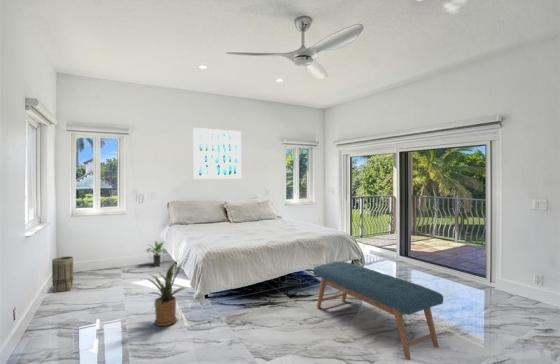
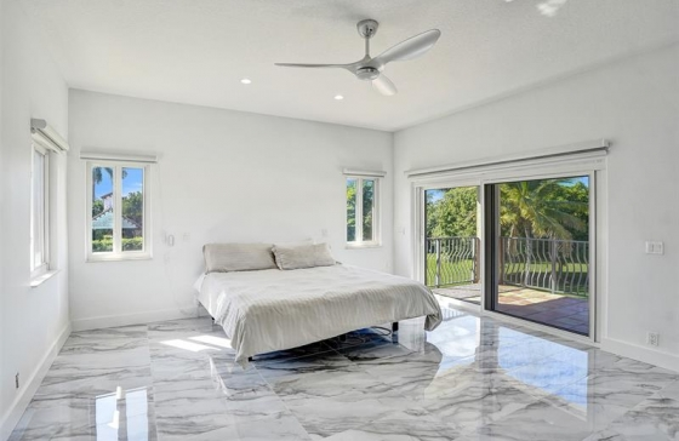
- wall art (218, 154)
- potted plant (156, 253)
- bench (369, 299)
- house plant (163, 292)
- basket (62, 273)
